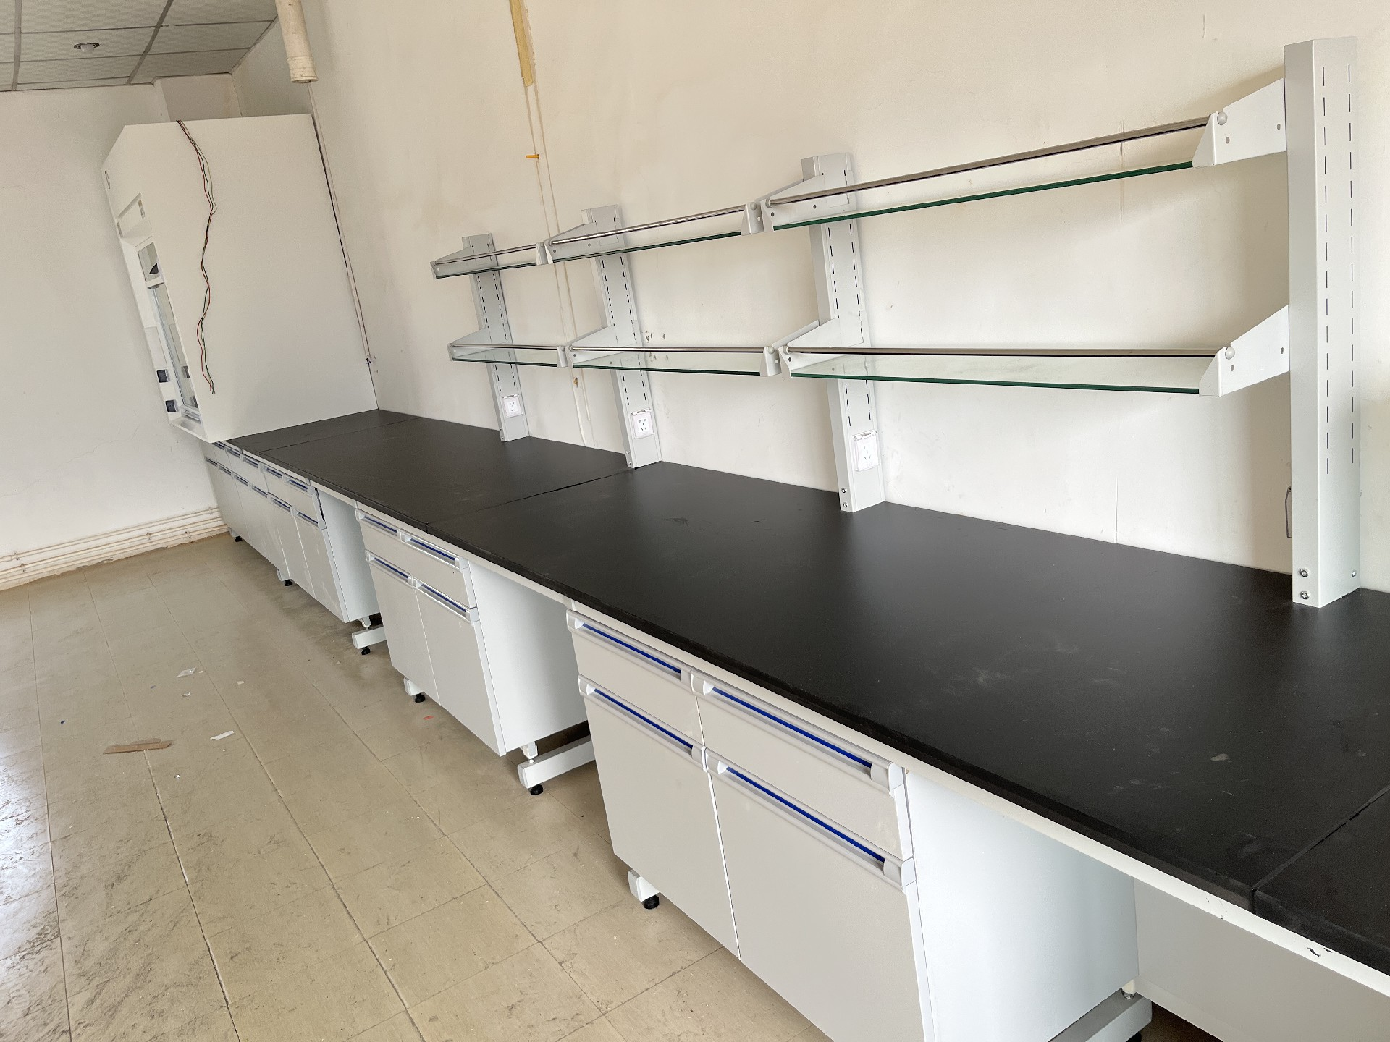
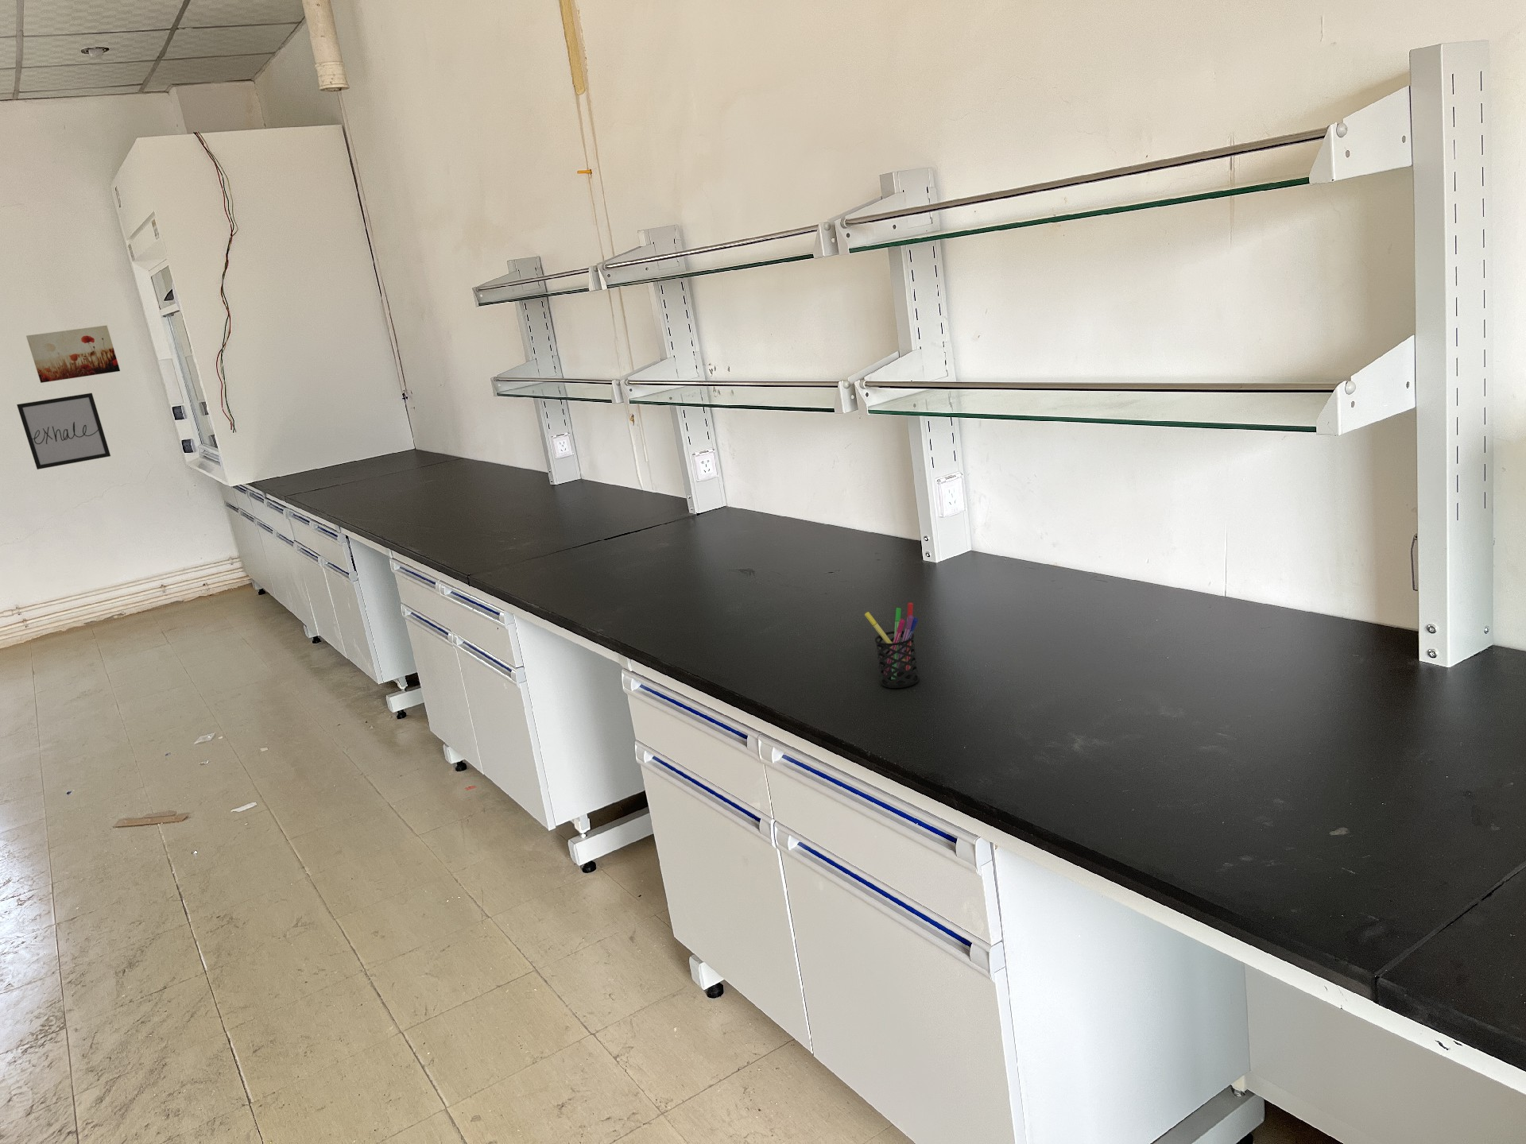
+ wall art (65, 430)
+ wall art (74, 353)
+ pen holder (898, 642)
